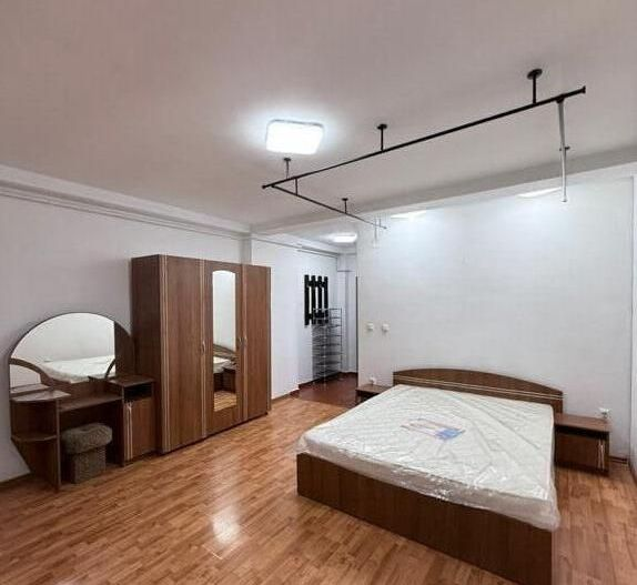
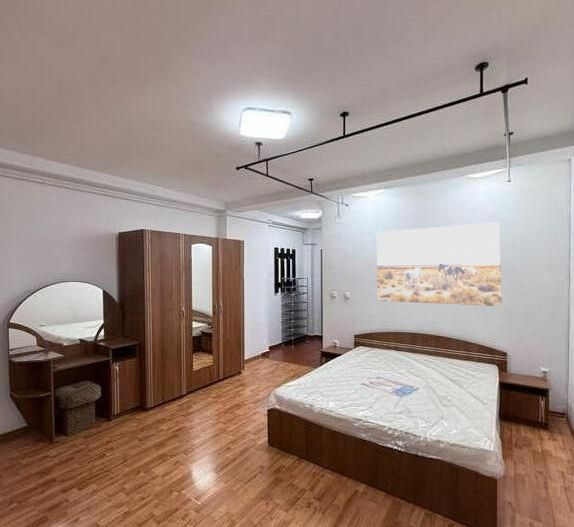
+ wall art (432, 265)
